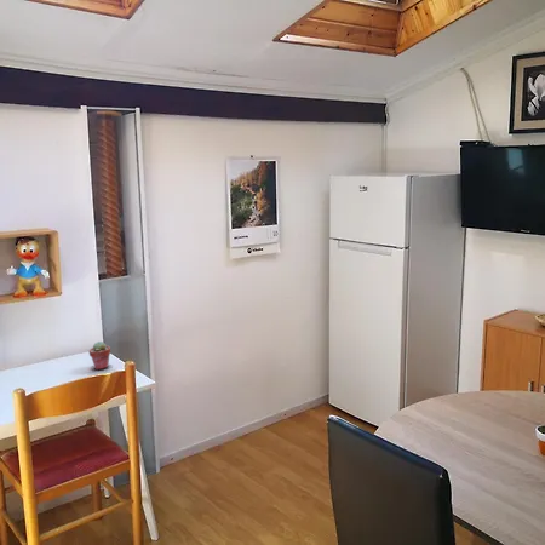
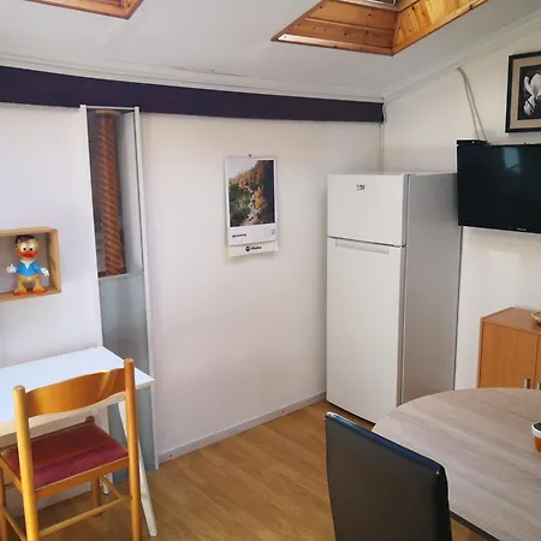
- potted succulent (99, 354)
